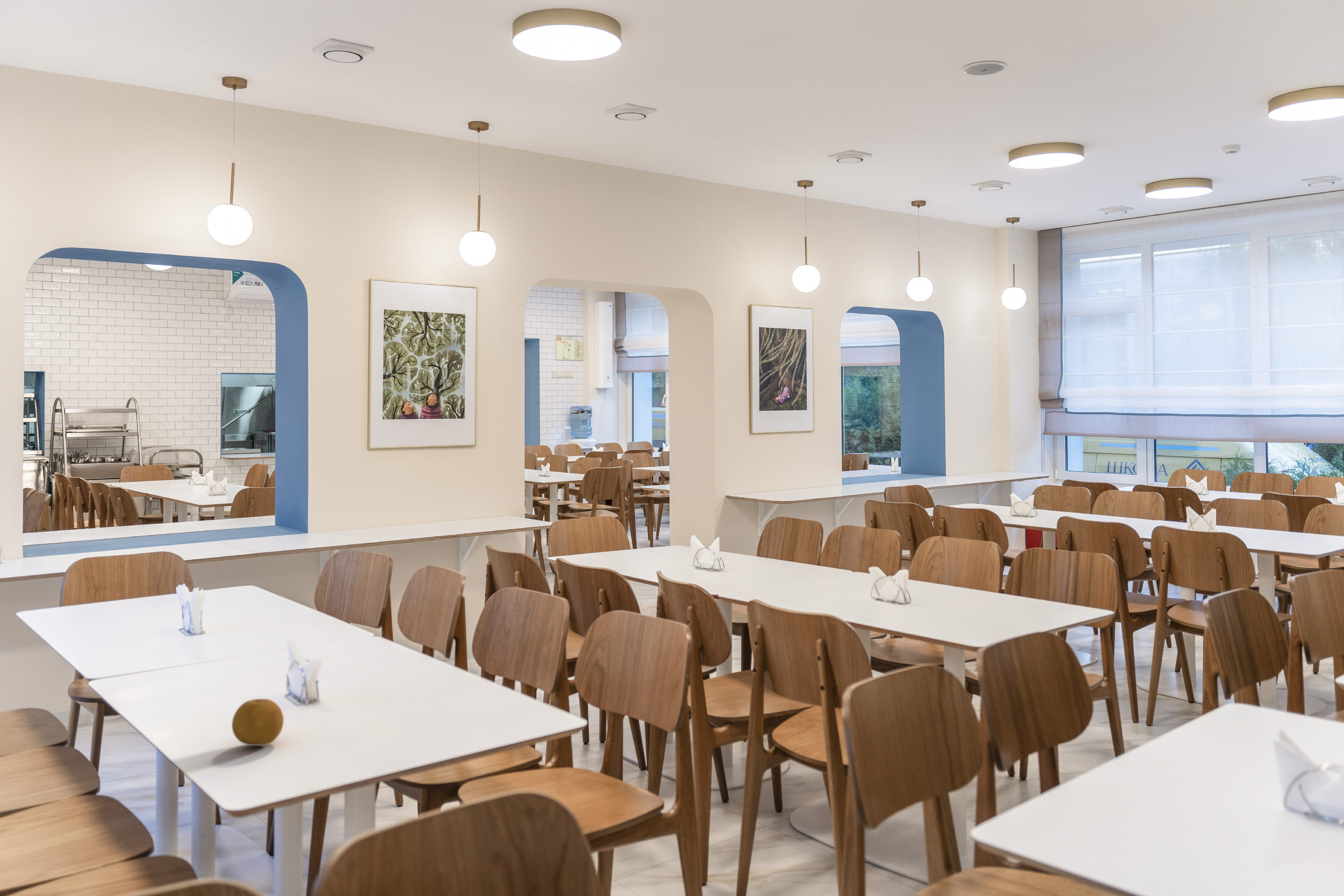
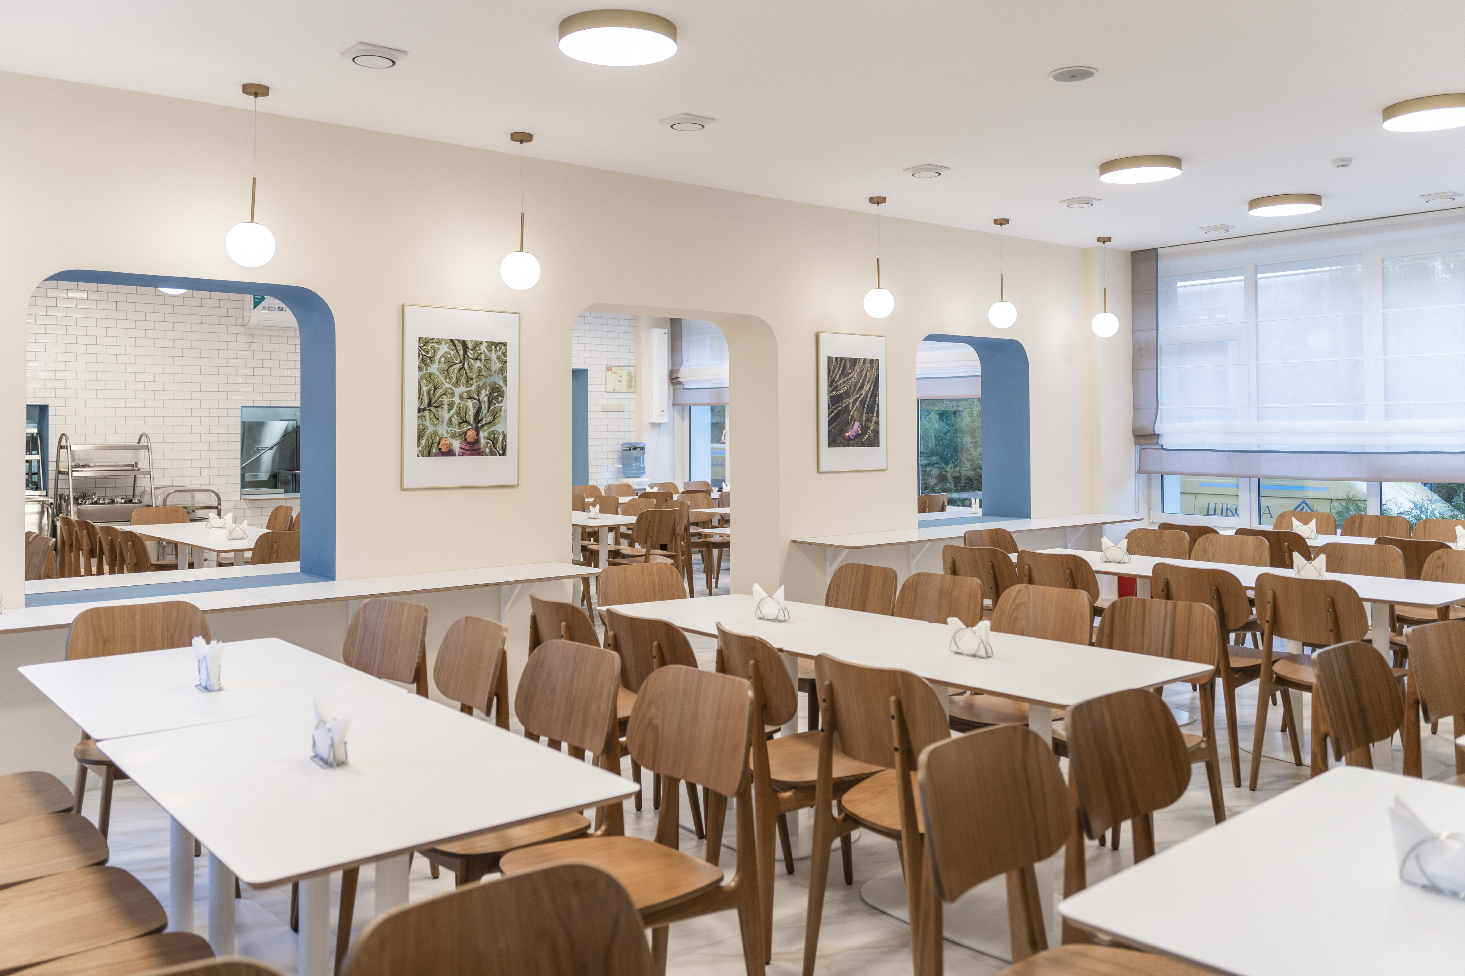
- fruit (258, 722)
